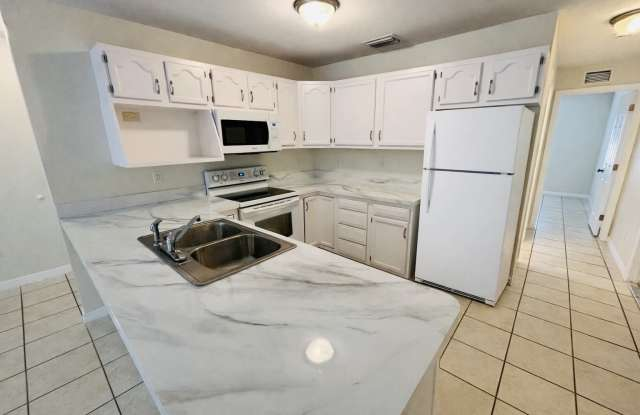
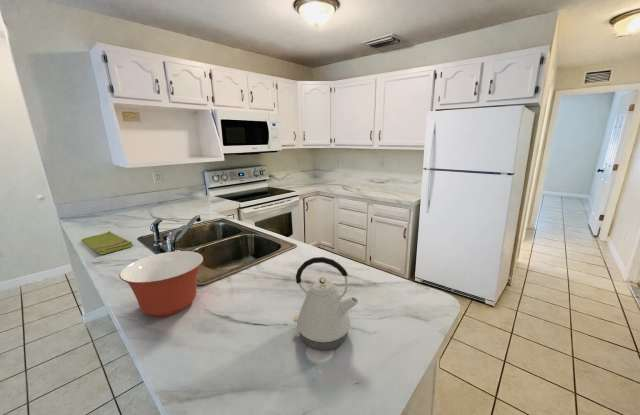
+ kettle (325, 297)
+ mixing bowl (167, 285)
+ dish towel (105, 241)
